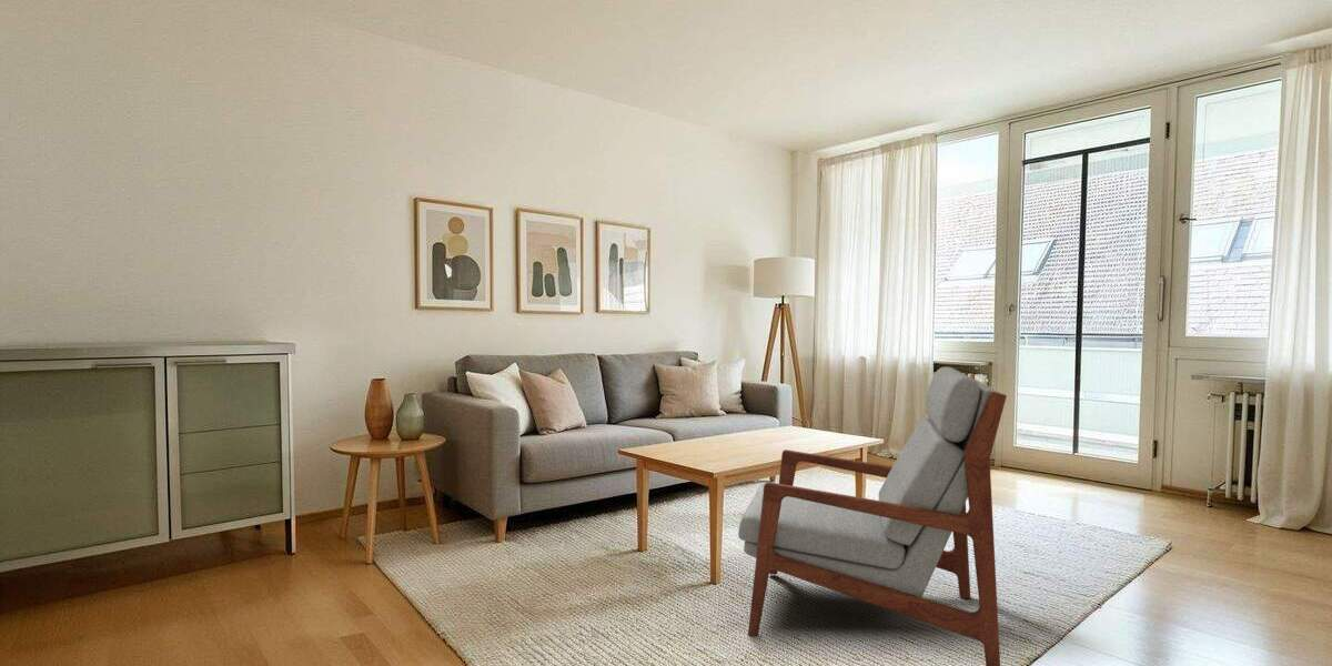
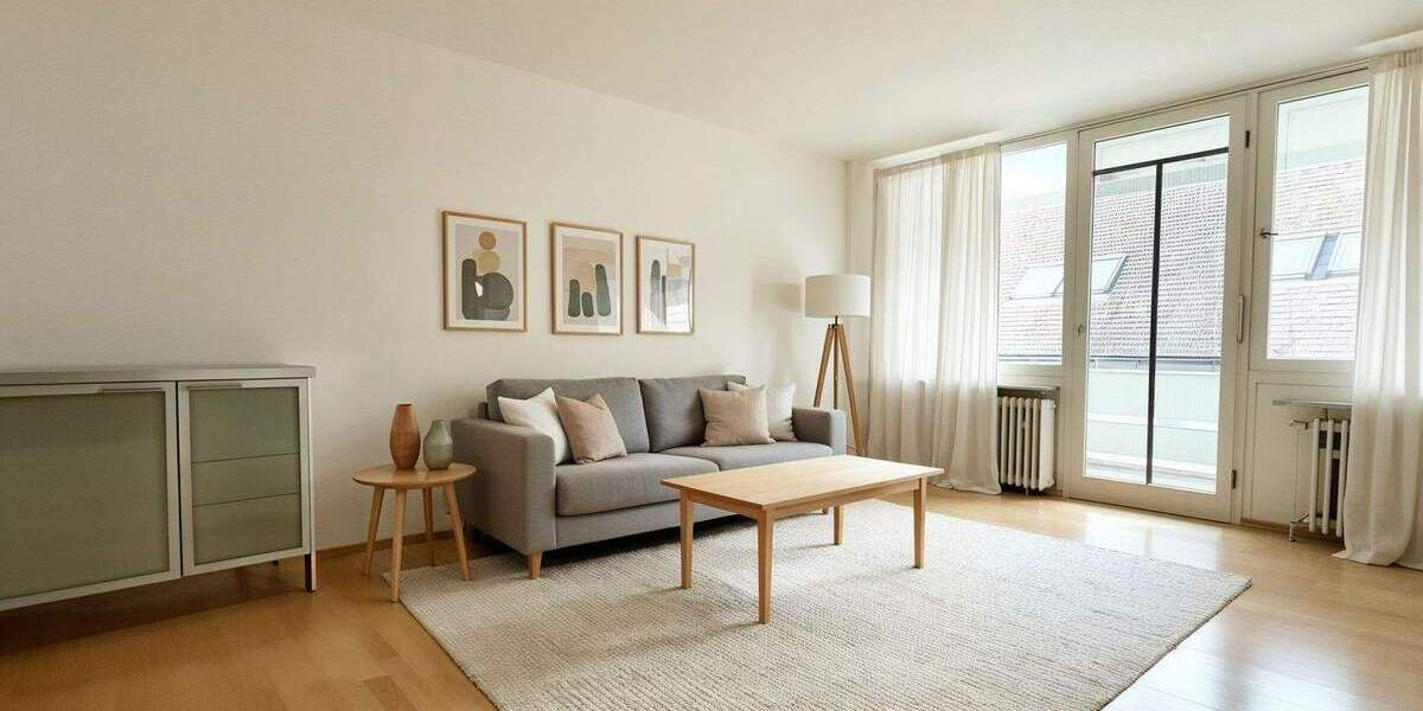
- armchair (860, 497)
